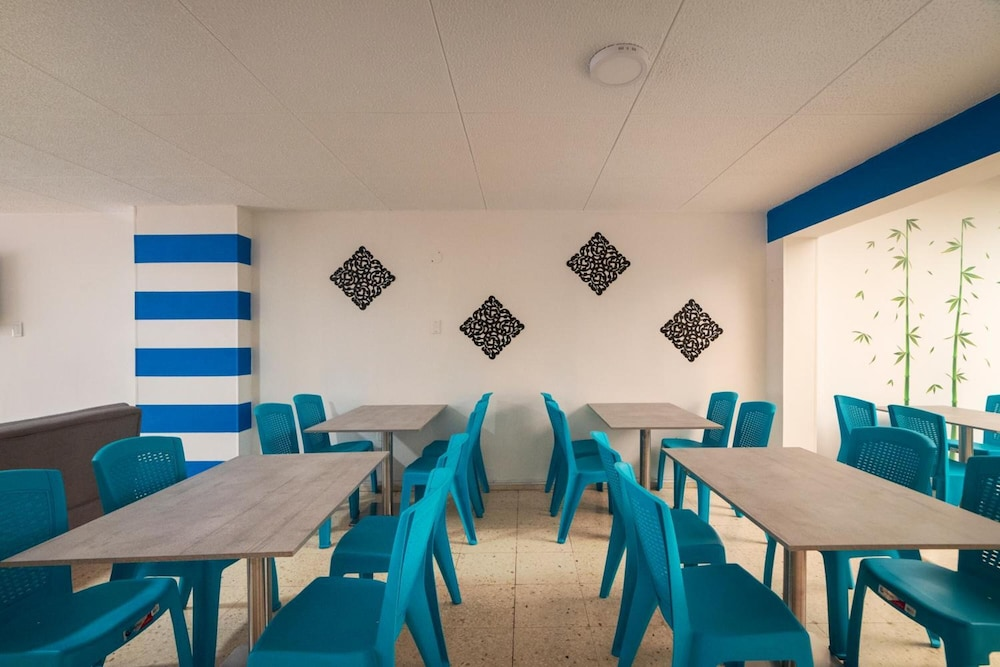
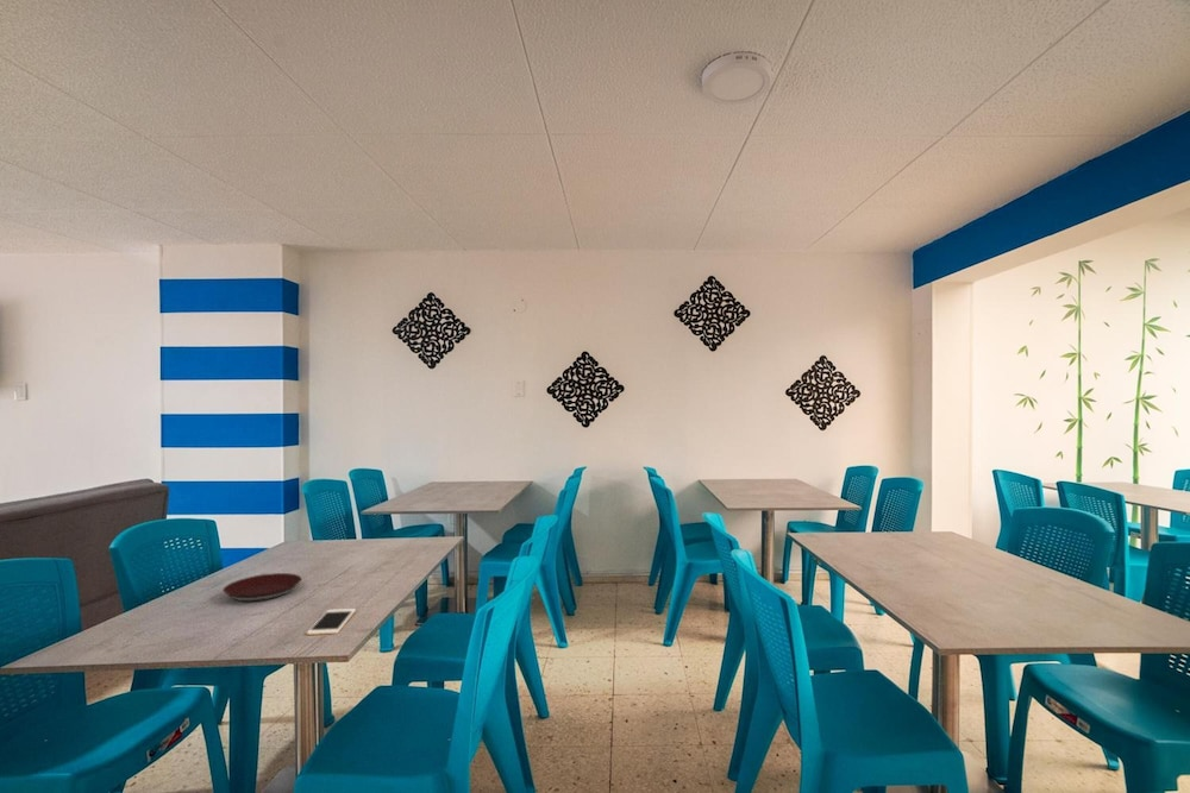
+ plate (263, 587)
+ cell phone (332, 621)
